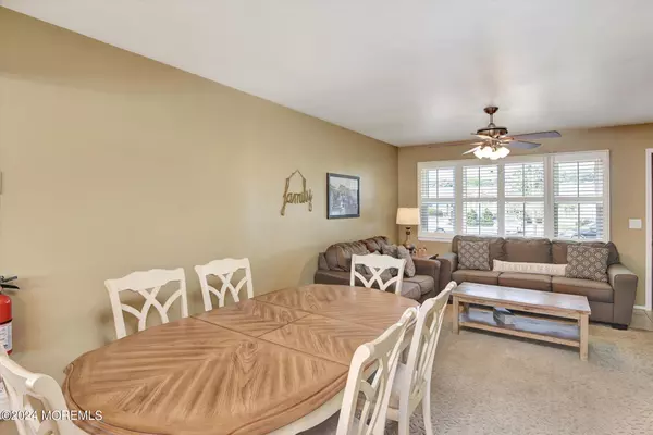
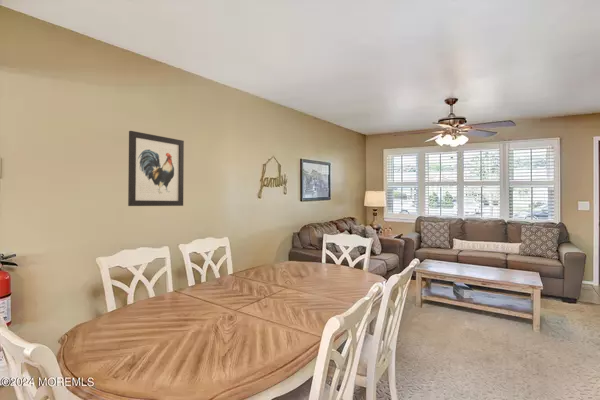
+ wall art (157, 171)
